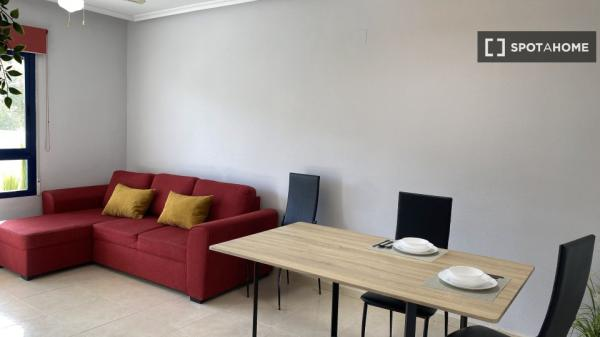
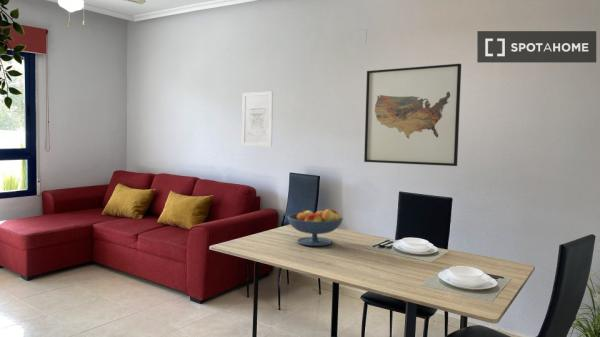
+ wall art (409, 116)
+ fruit bowl (314, 225)
+ wall art (257, 119)
